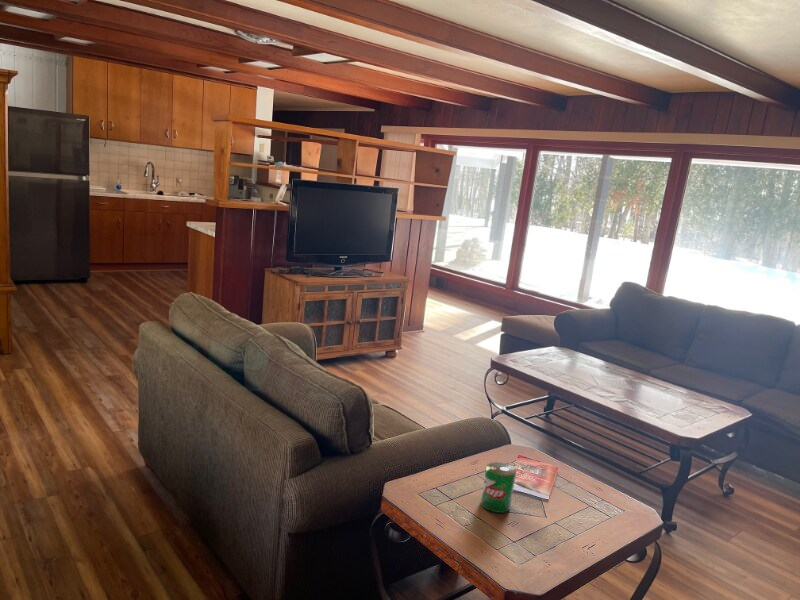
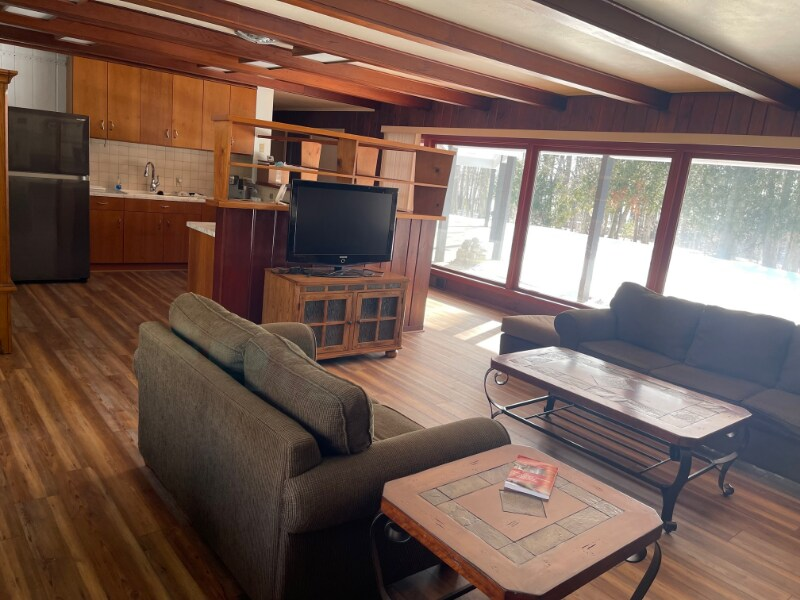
- can (498, 486)
